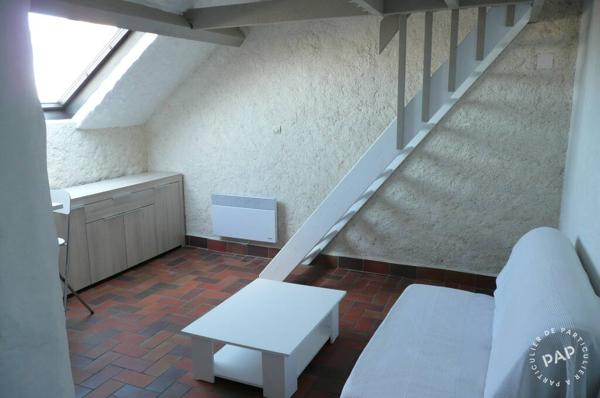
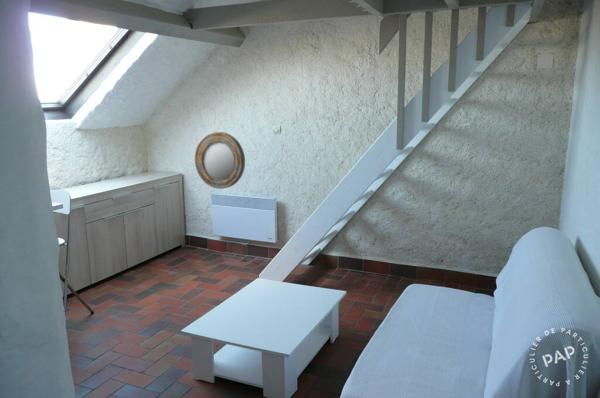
+ home mirror (219, 160)
